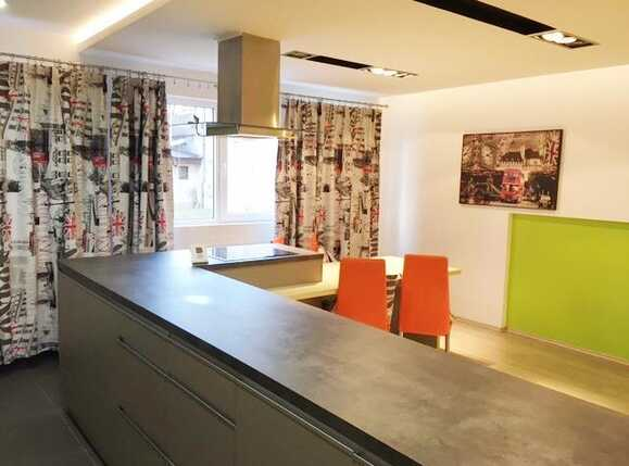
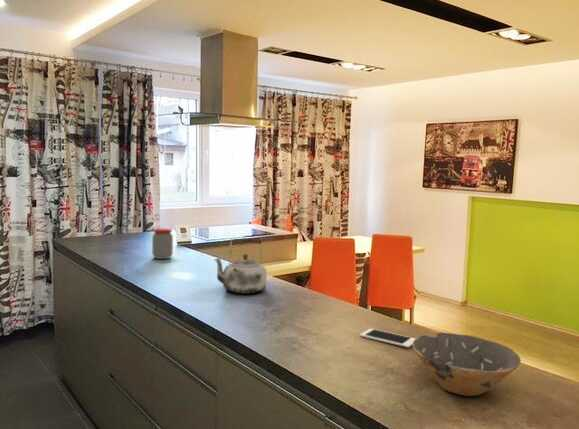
+ kettle (240, 264)
+ cell phone (388, 337)
+ bowl (463, 368)
+ jar (162, 243)
